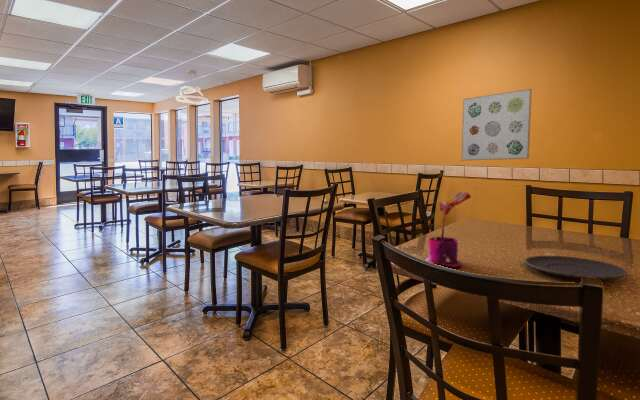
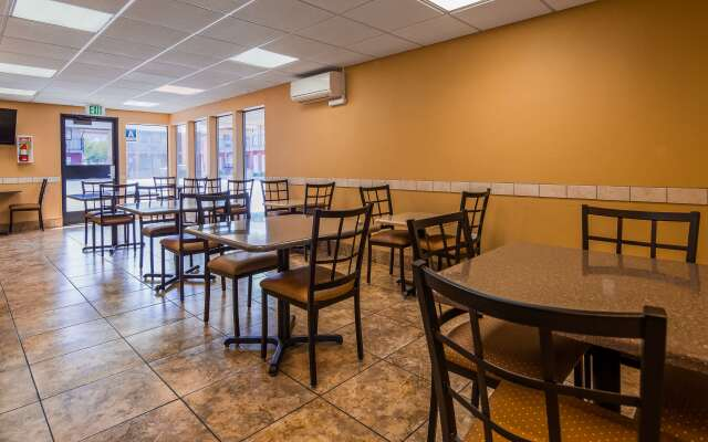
- pendant light (191, 86)
- plate (572, 268)
- potted plant (443, 225)
- wall art (494, 127)
